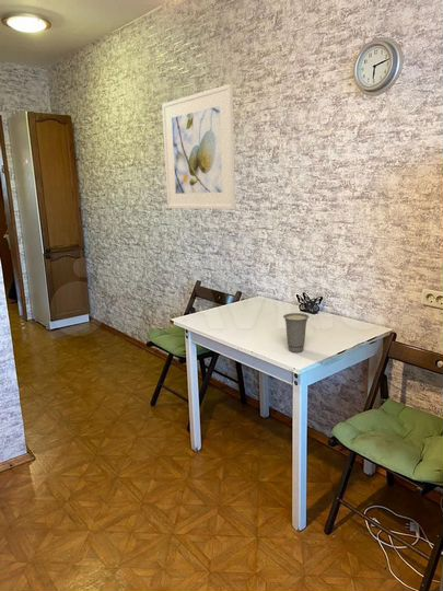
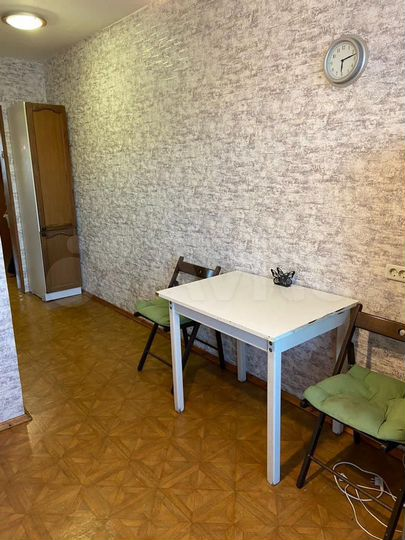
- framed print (196, 153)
- cup (295, 333)
